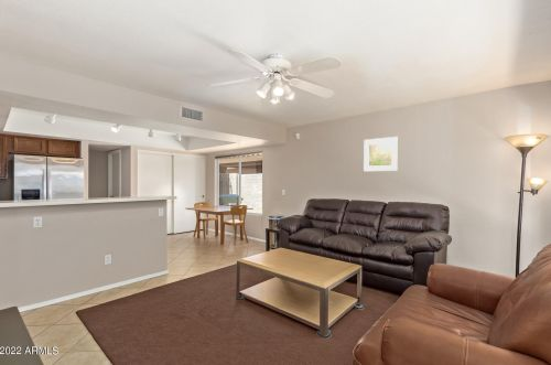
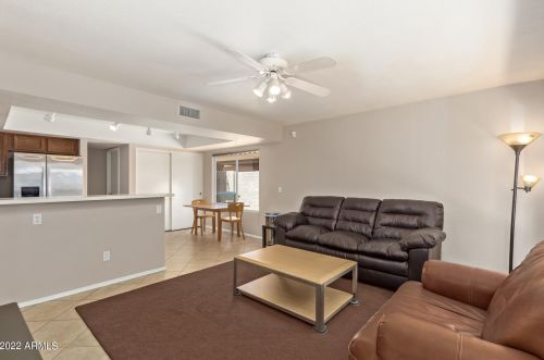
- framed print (379, 154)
